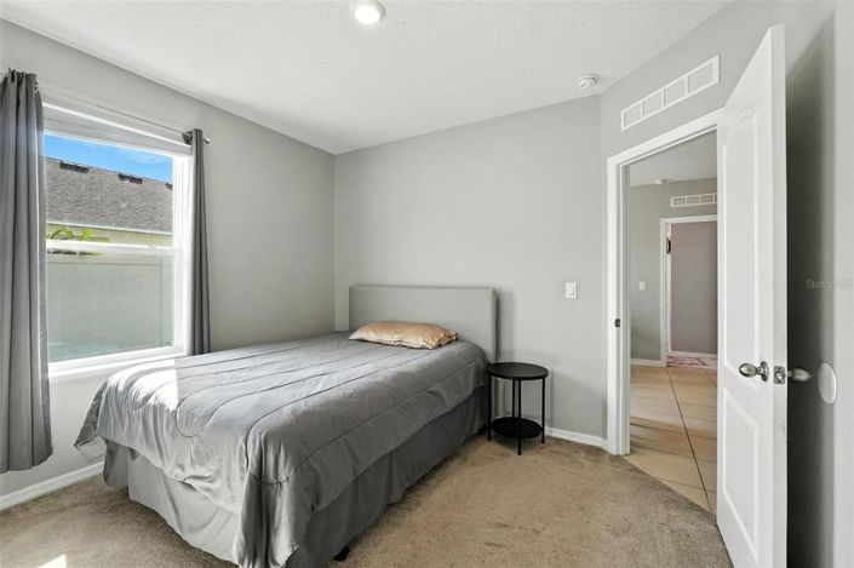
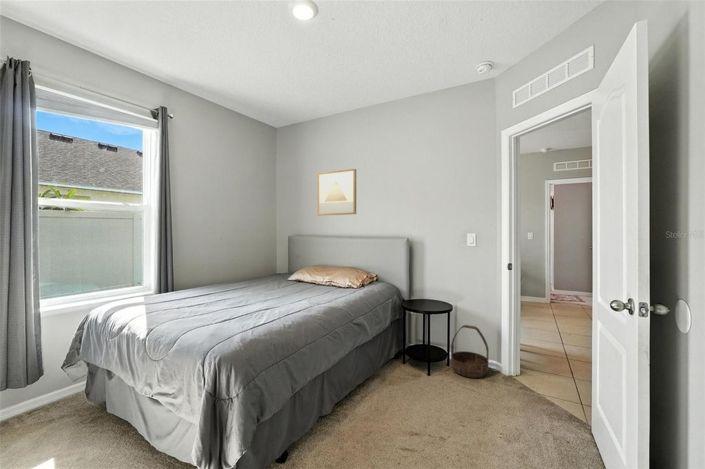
+ wall art (336, 193)
+ basket (469, 352)
